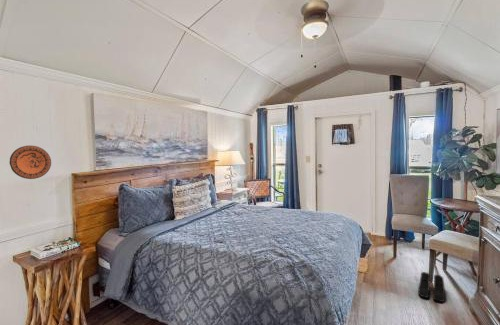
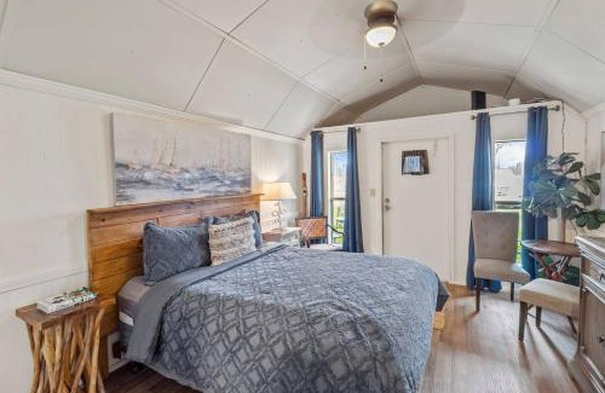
- boots (429, 284)
- decorative plate (31, 162)
